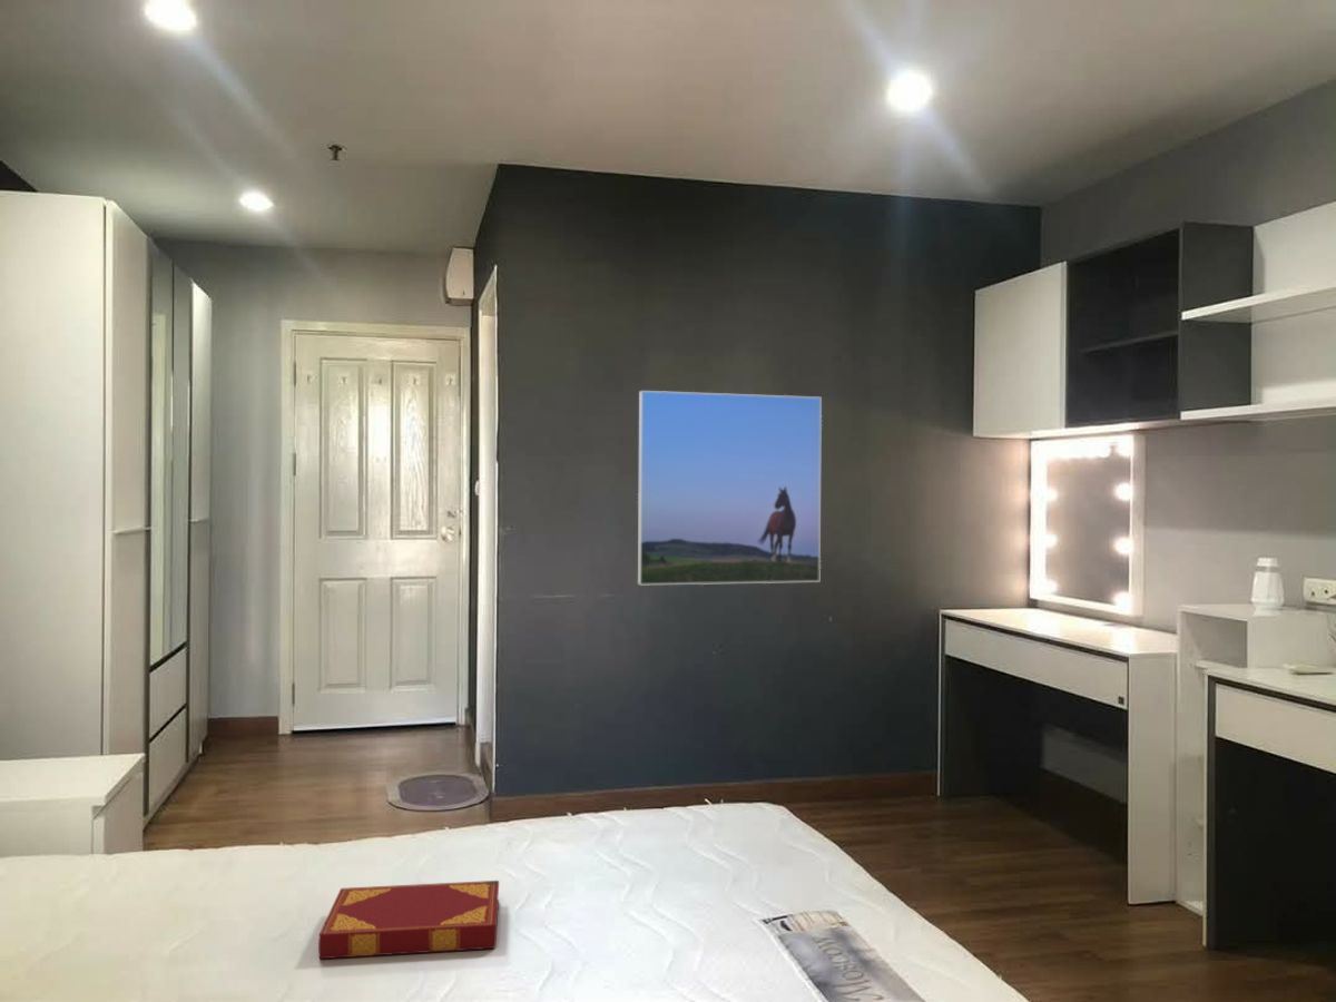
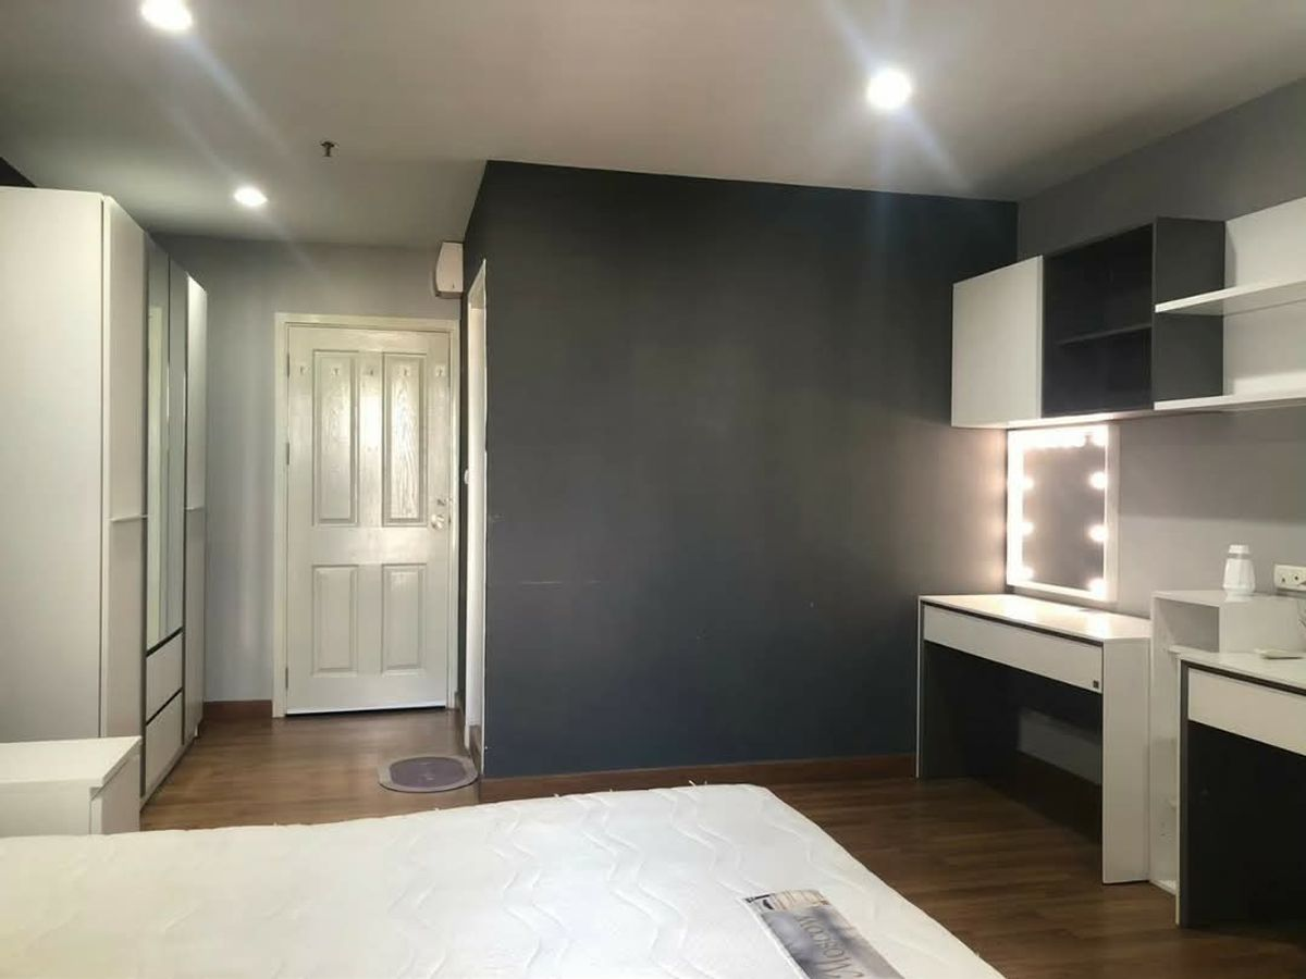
- hardback book (414, 917)
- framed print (731, 488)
